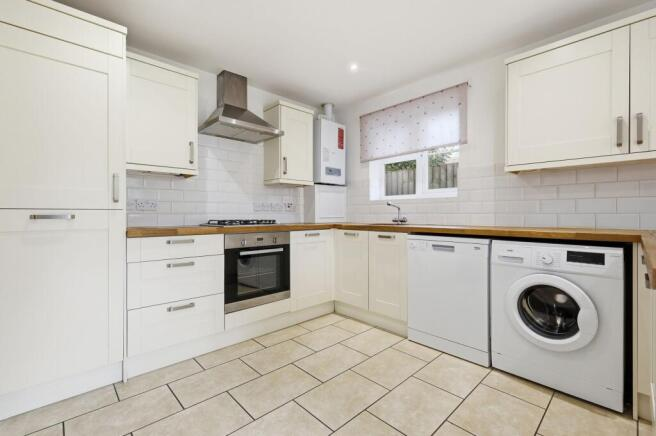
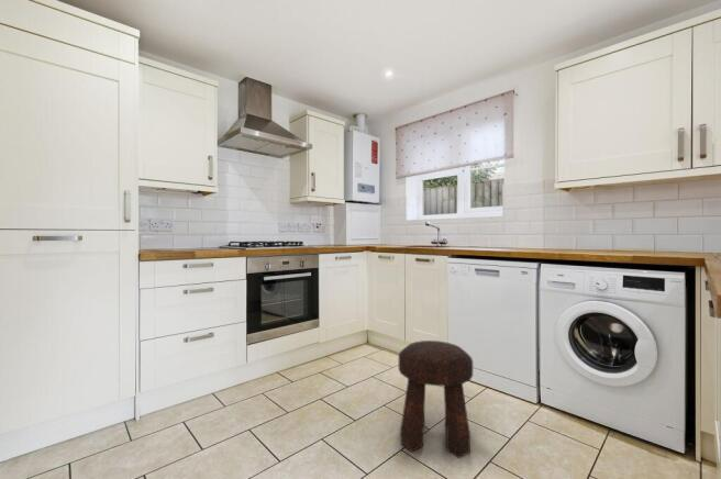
+ stool (434, 385)
